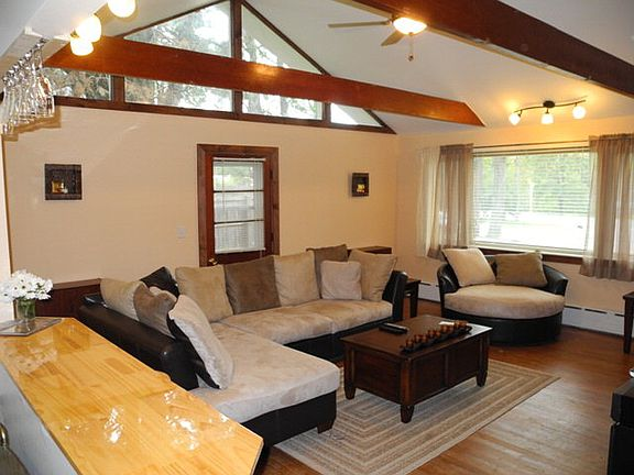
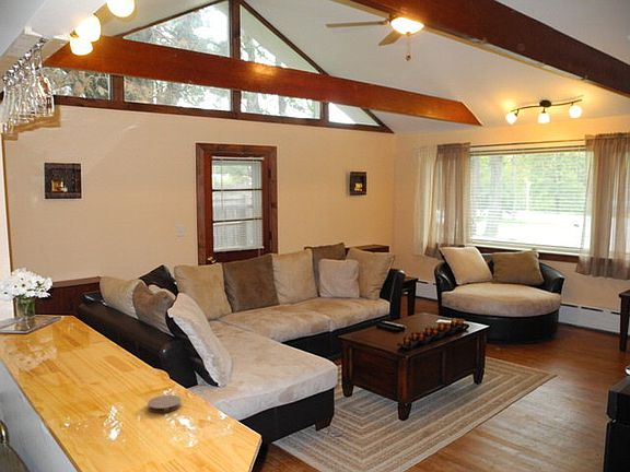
+ coaster (164, 403)
